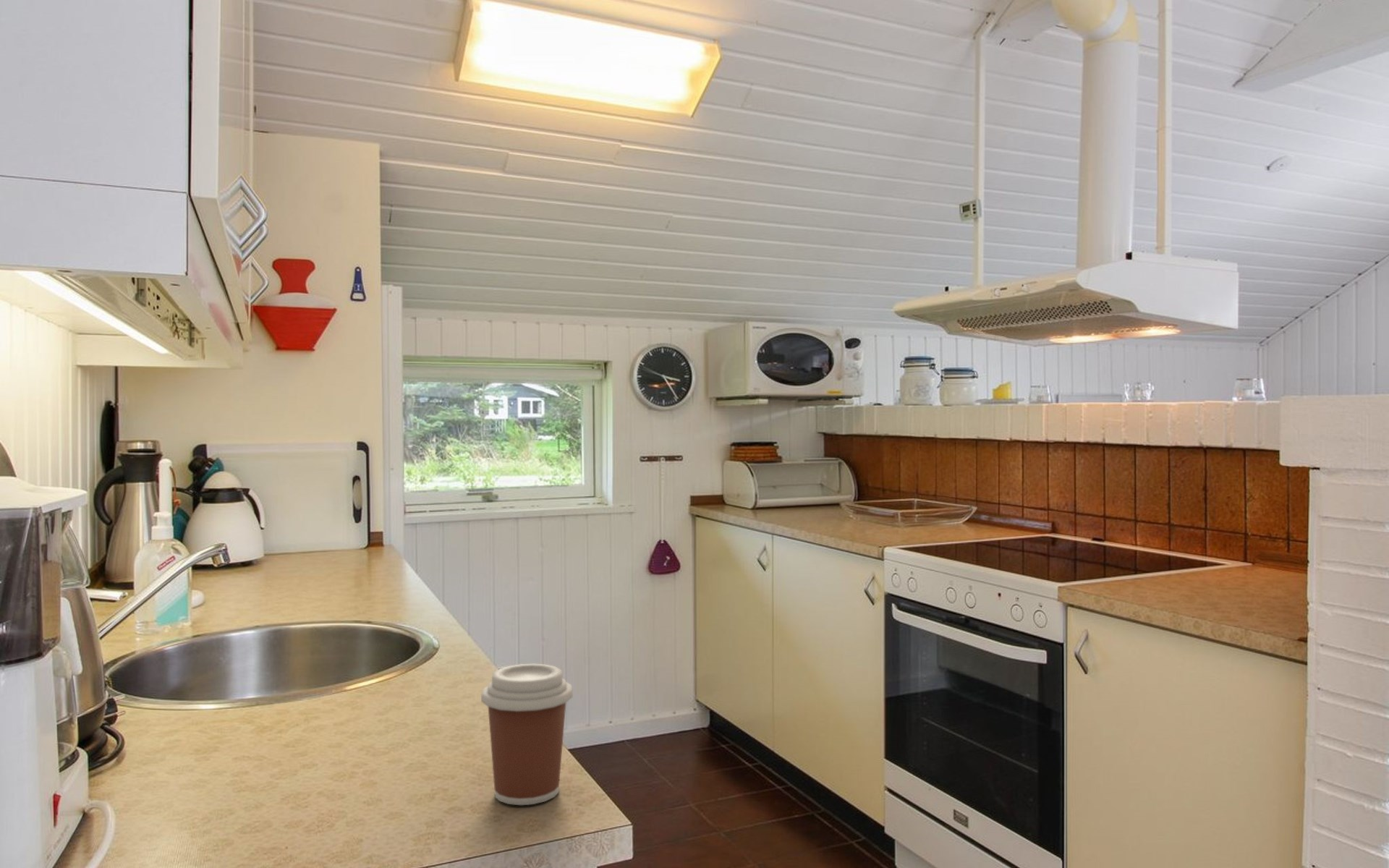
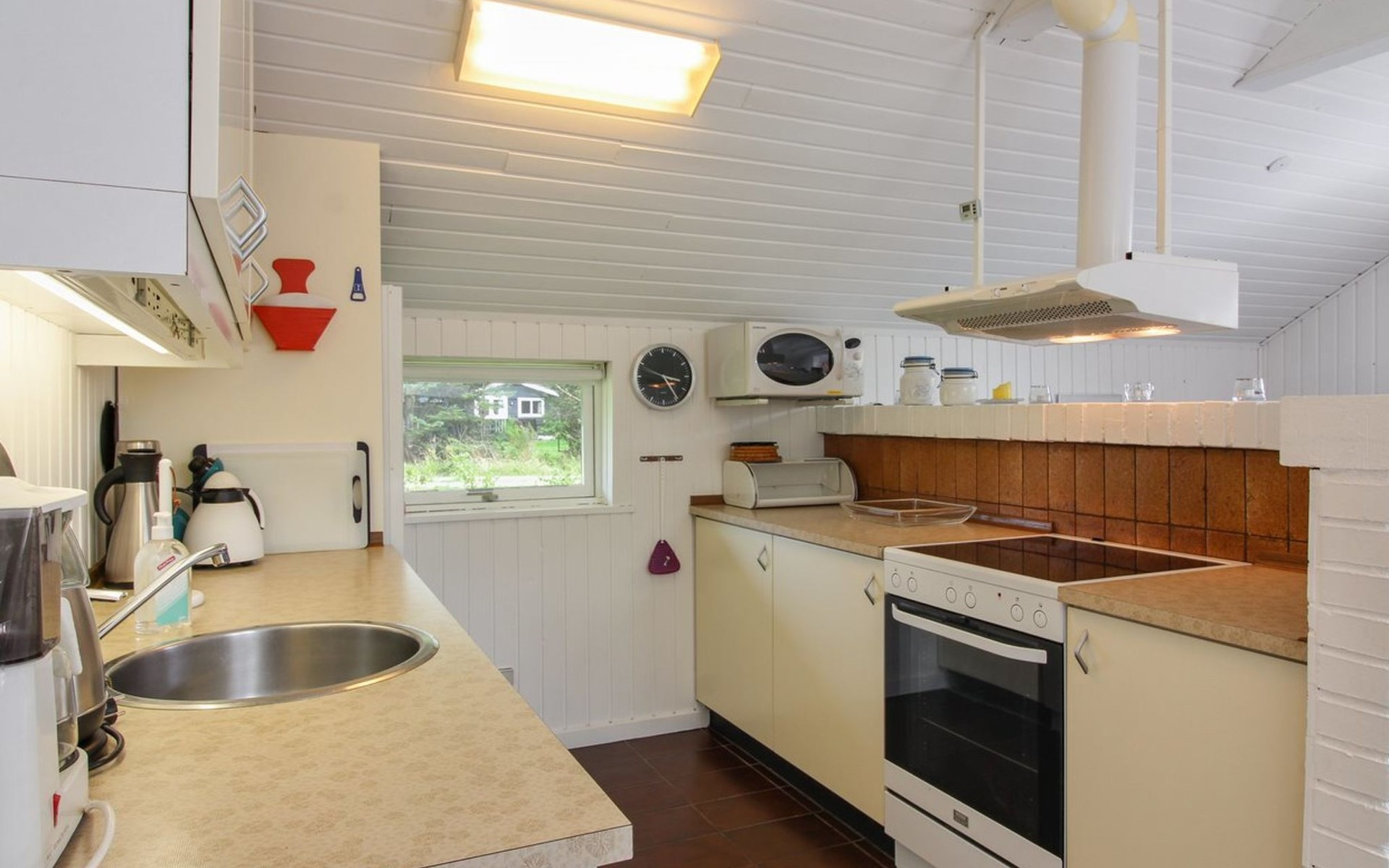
- coffee cup (527, 732)
